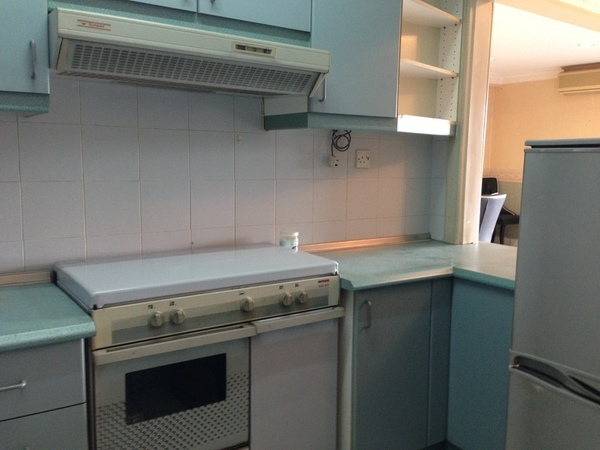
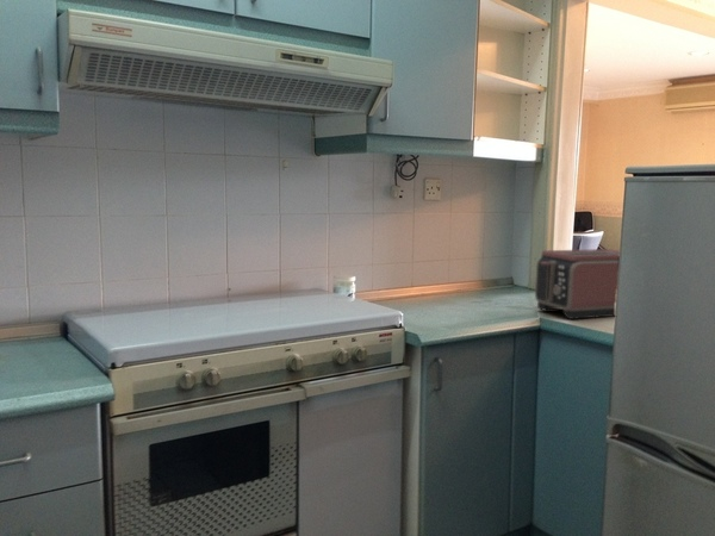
+ toaster (585, 282)
